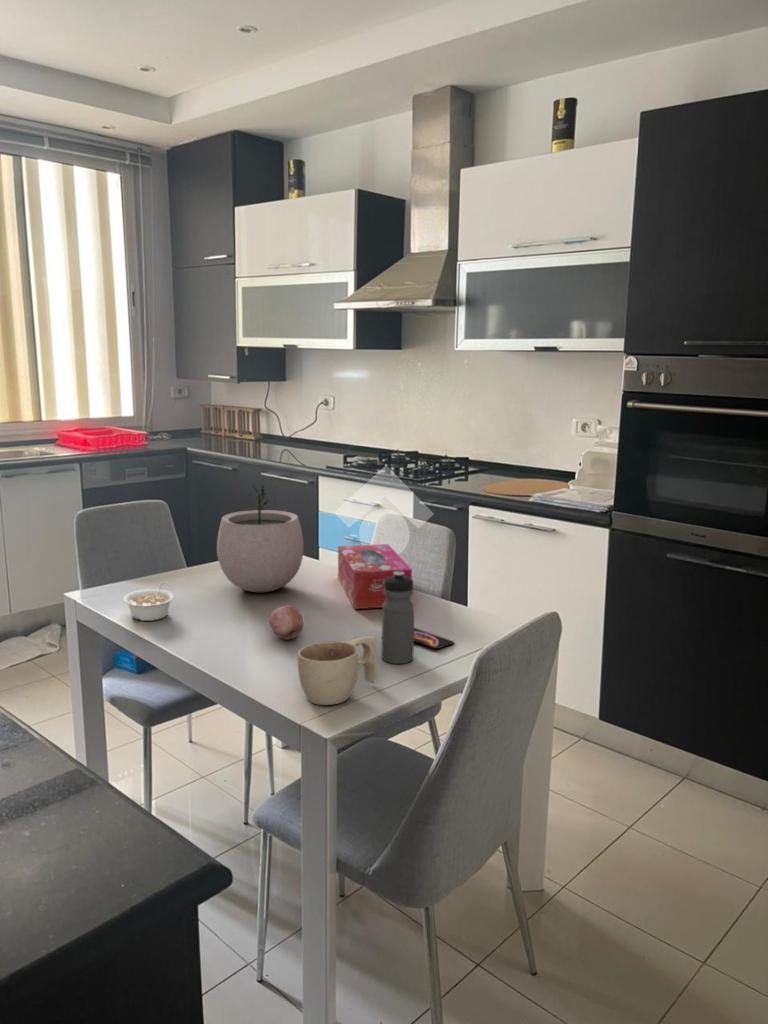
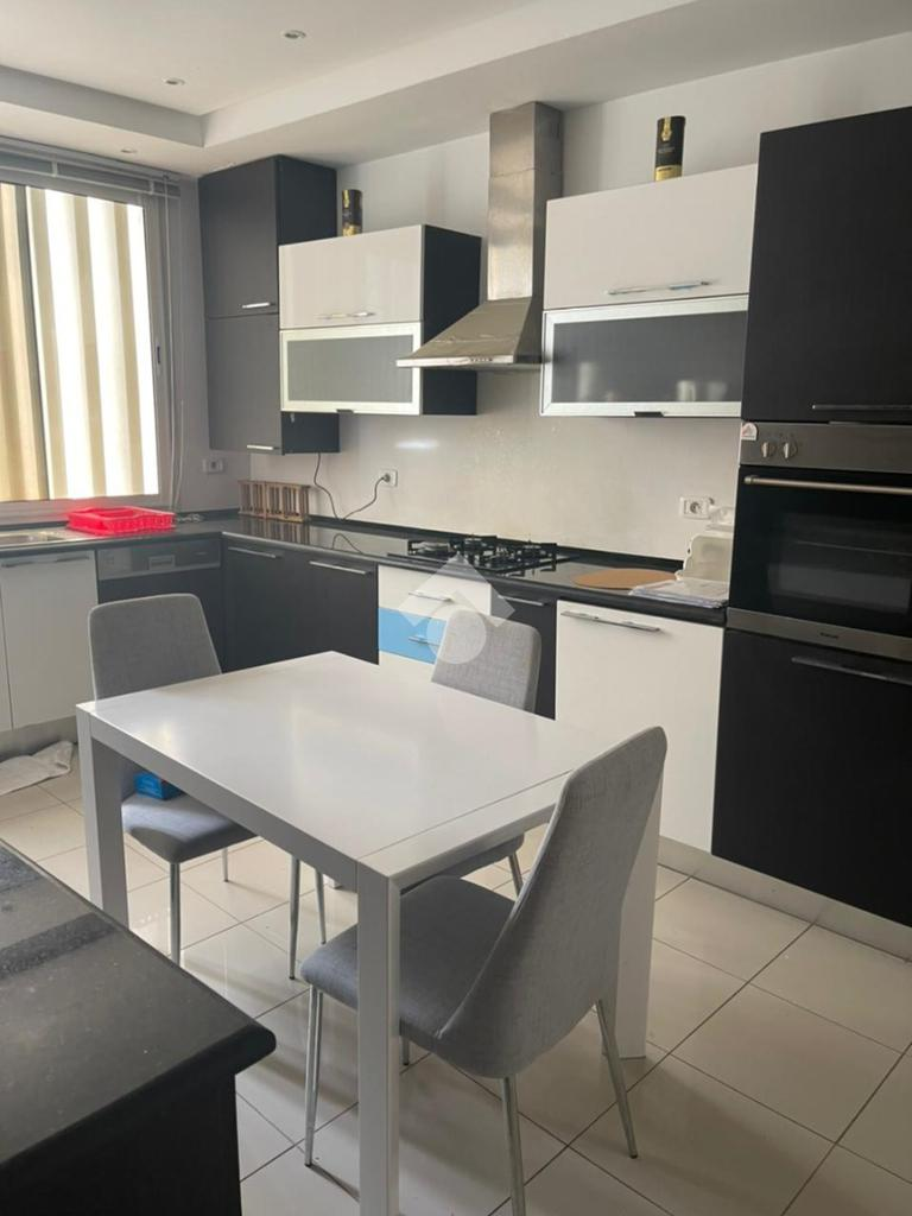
- cup (340, 670)
- water bottle (398, 615)
- smartphone (421, 637)
- fruit (286, 622)
- legume (148, 603)
- plant pot (260, 537)
- tissue box (372, 574)
